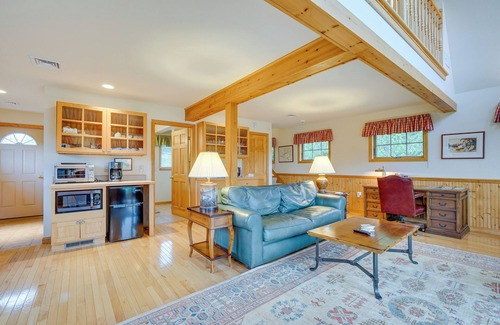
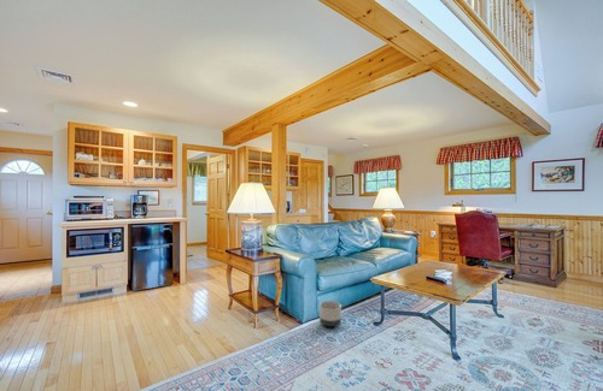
+ planter (329, 314)
